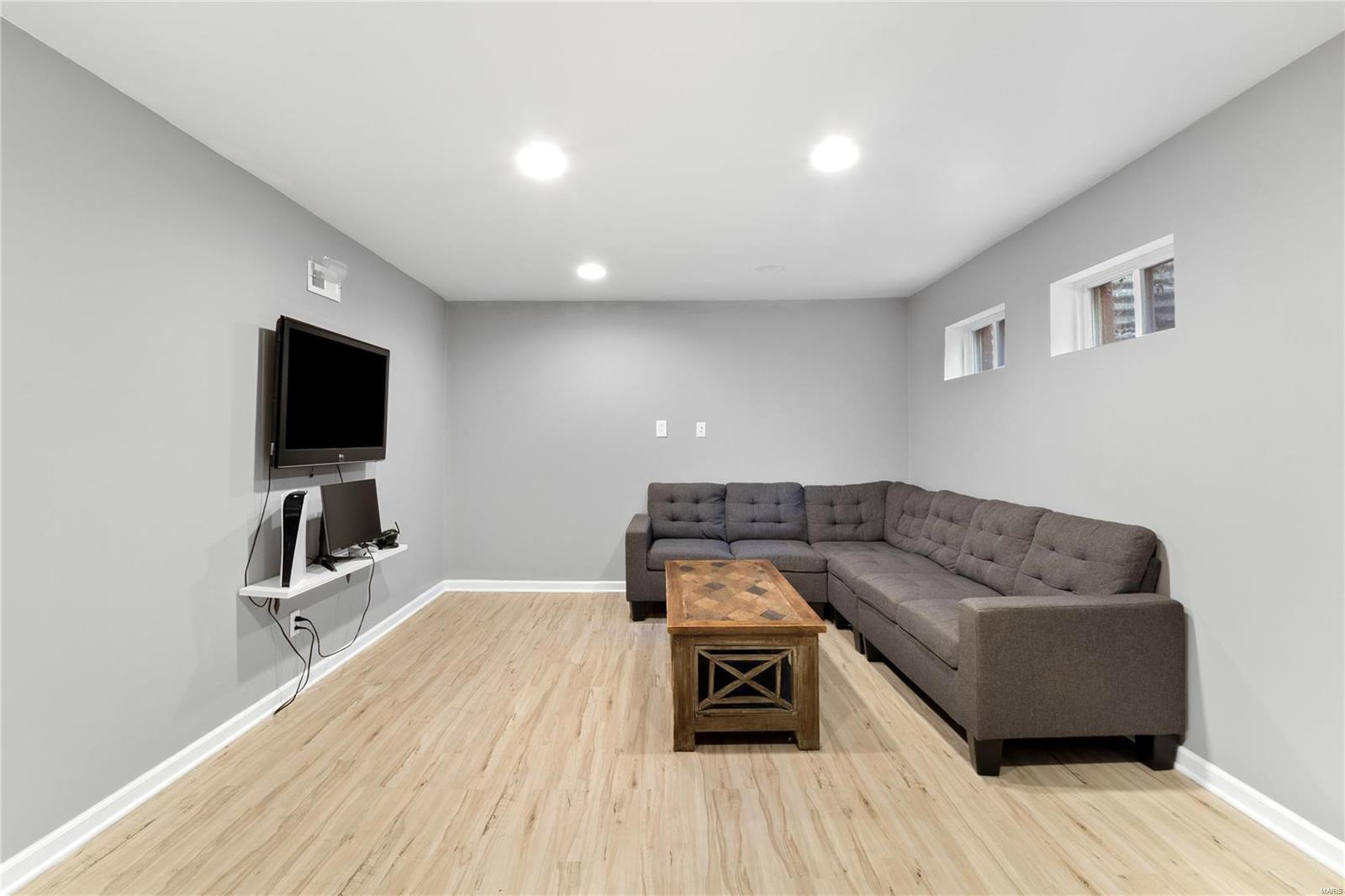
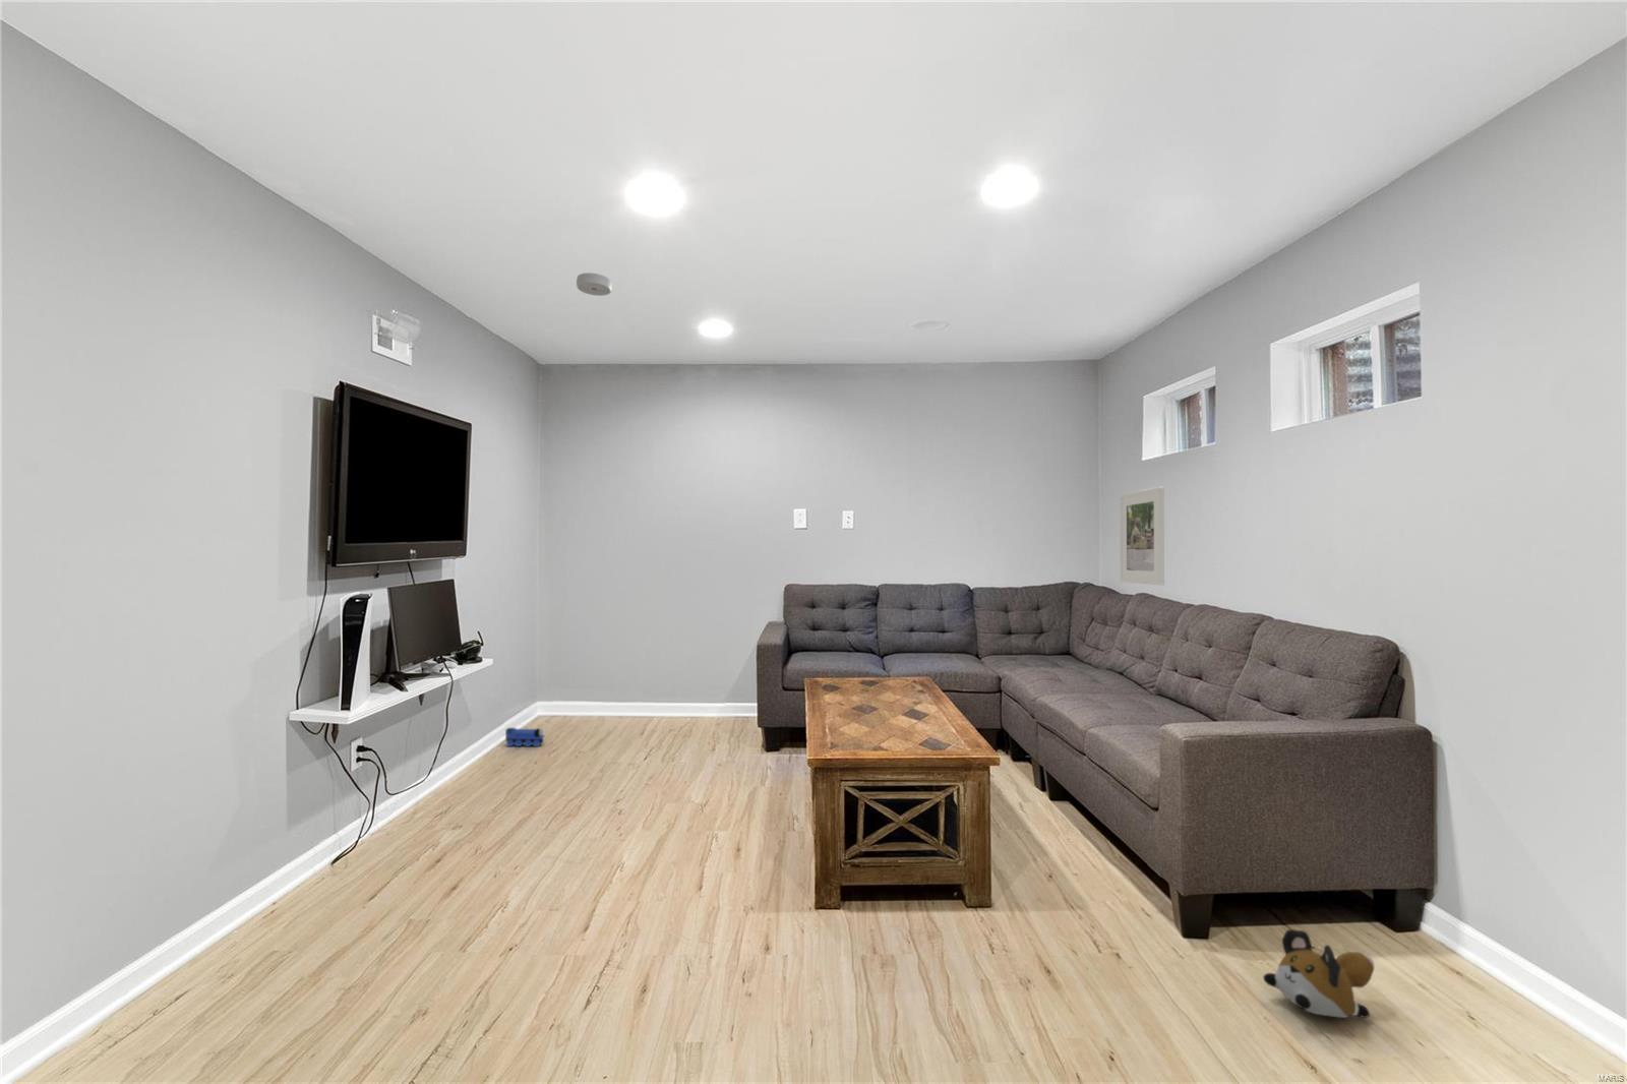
+ plush toy (1326, 973)
+ smoke detector (594, 284)
+ toy train (525, 737)
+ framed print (1140, 537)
